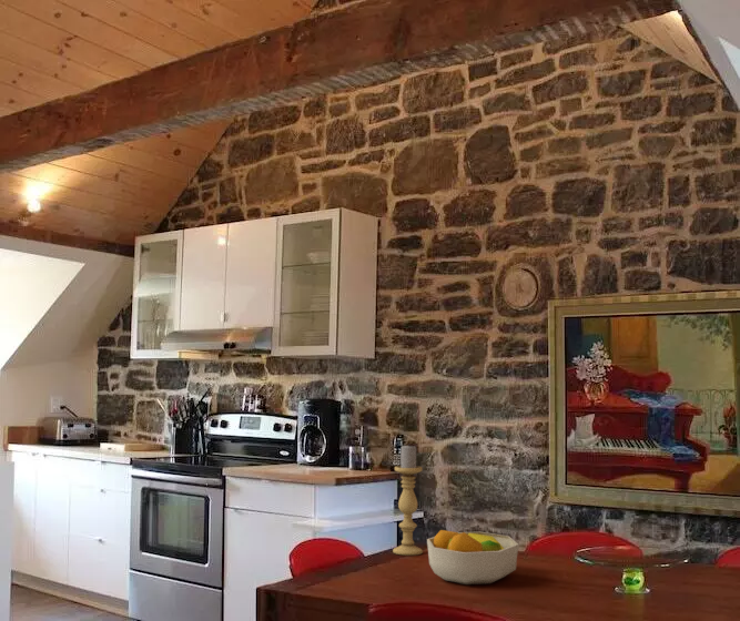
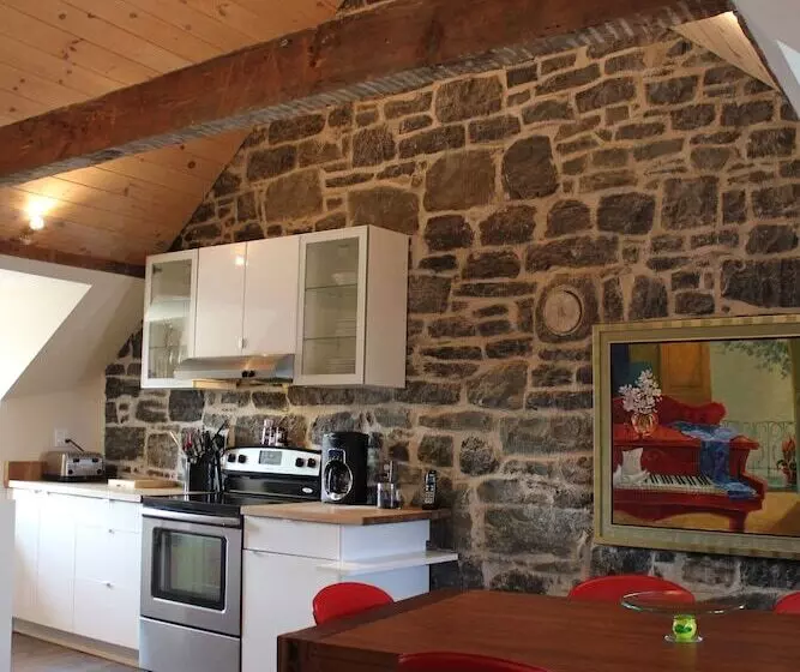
- candle holder (407, 497)
- fruit bowl (472, 550)
